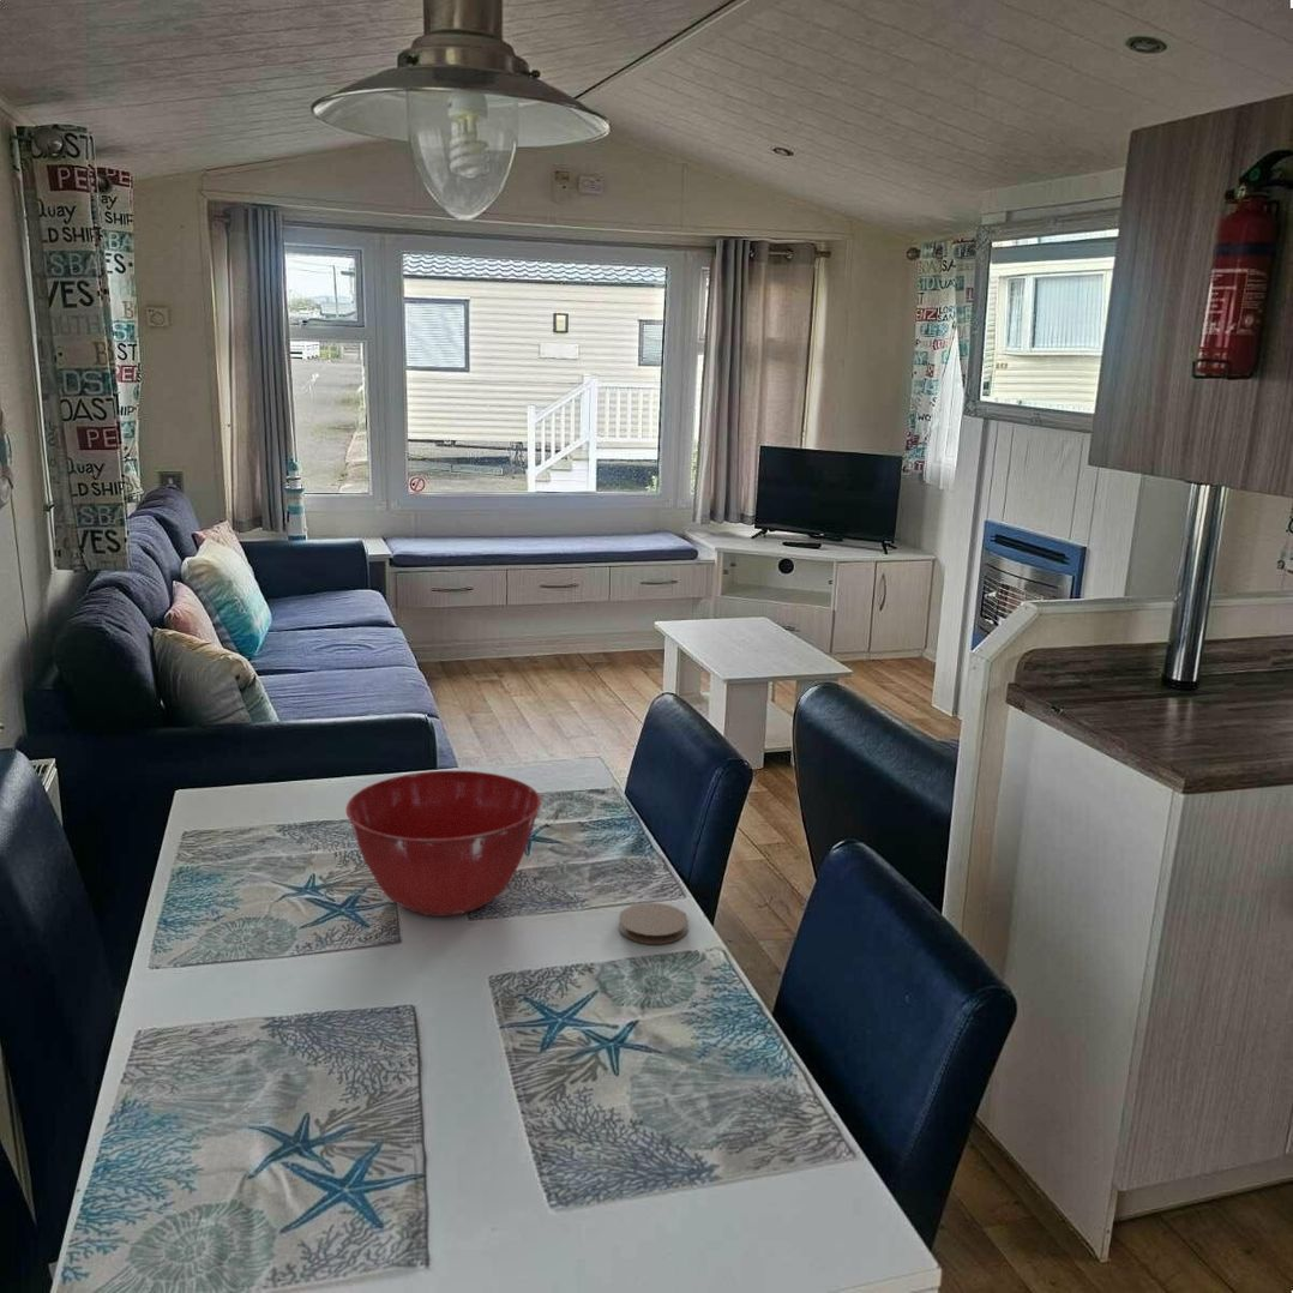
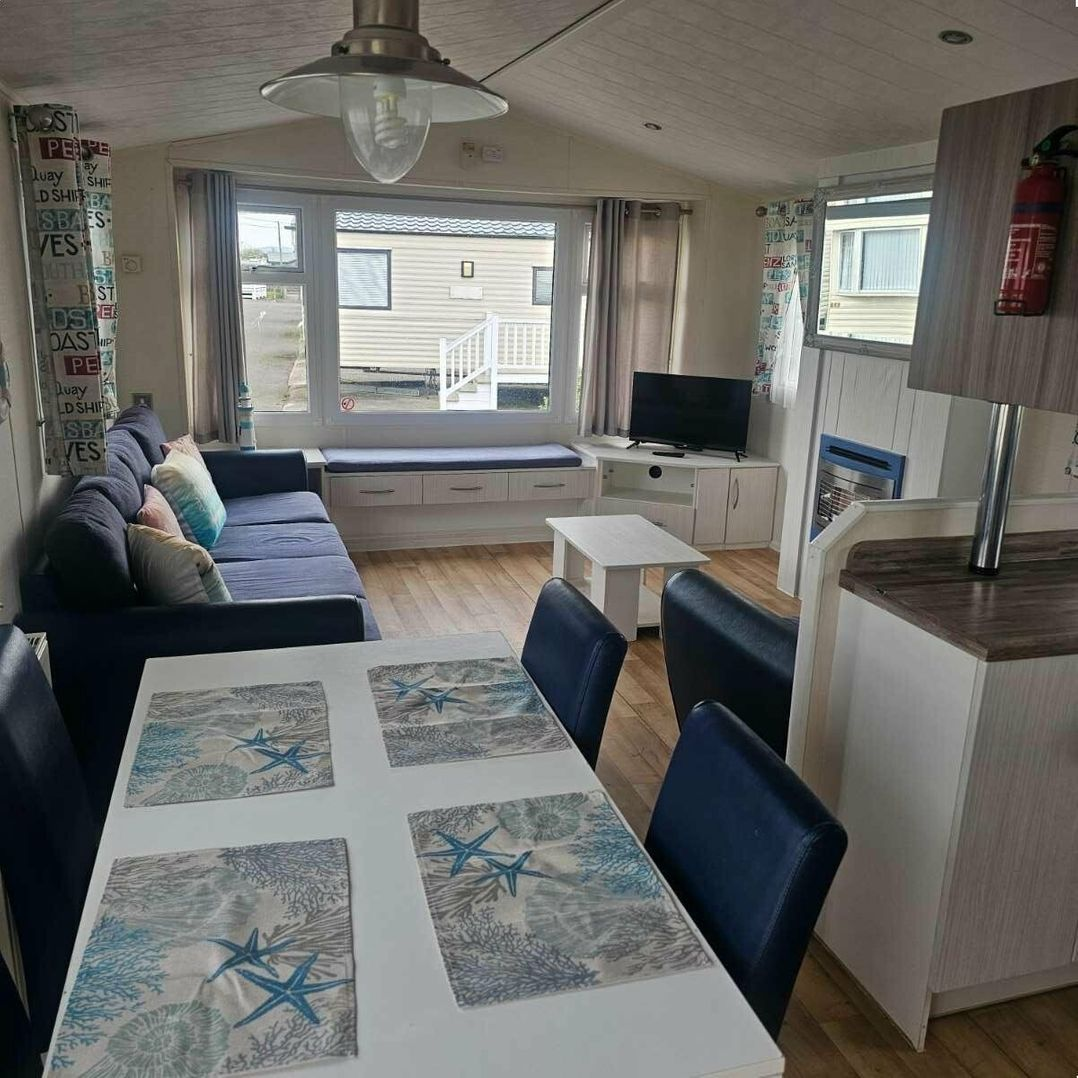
- mixing bowl (445, 848)
- coaster (652, 922)
